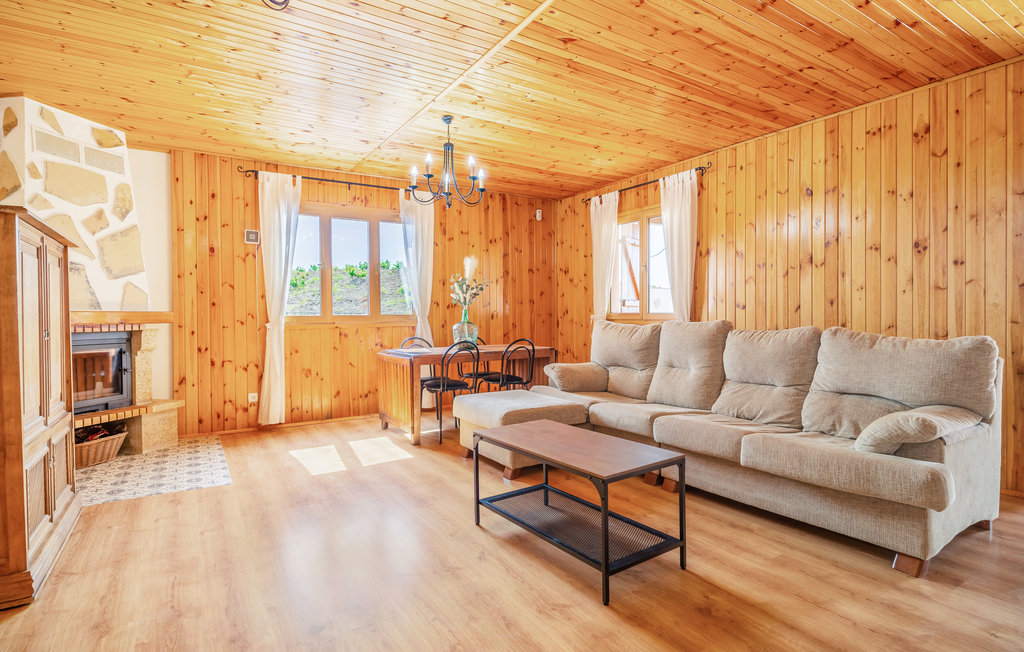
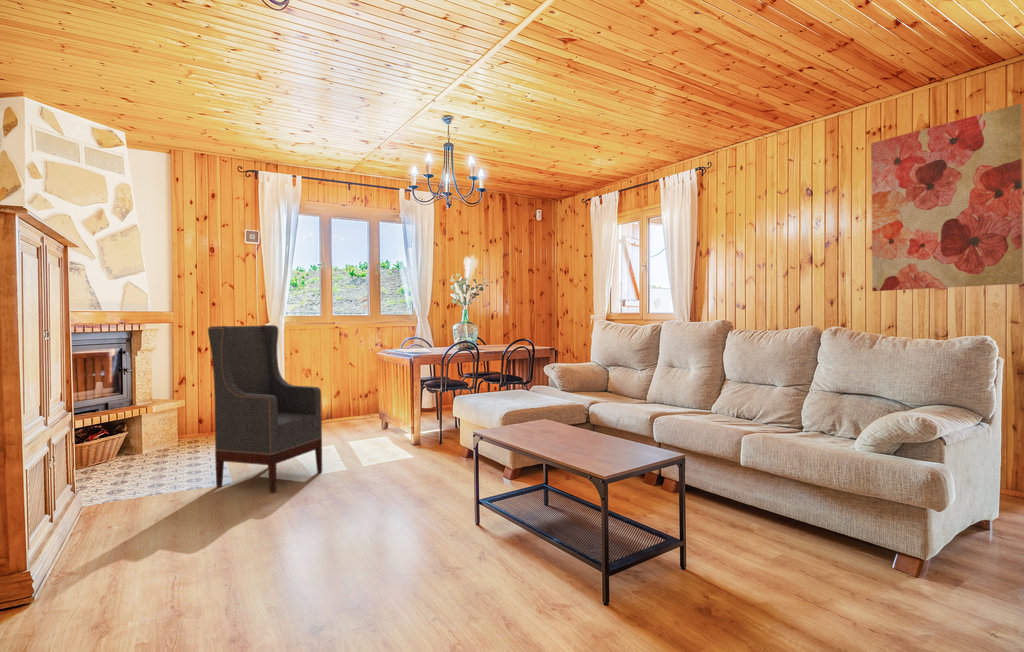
+ wall art (940, 206)
+ armchair (267, 402)
